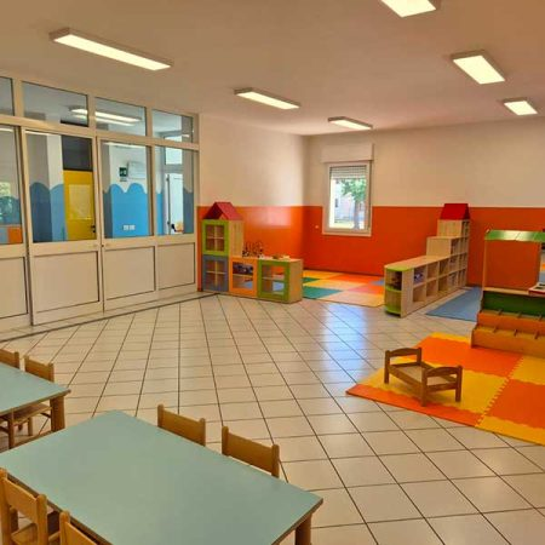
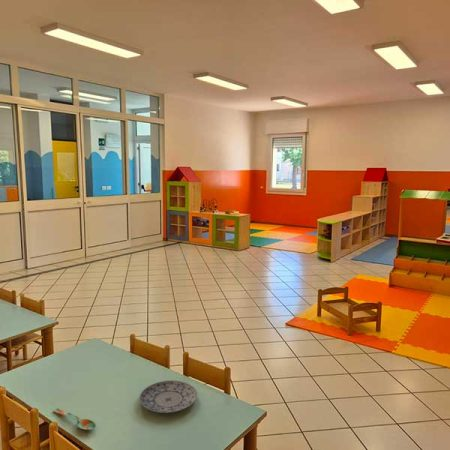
+ plate (168, 398)
+ spoon (73, 417)
